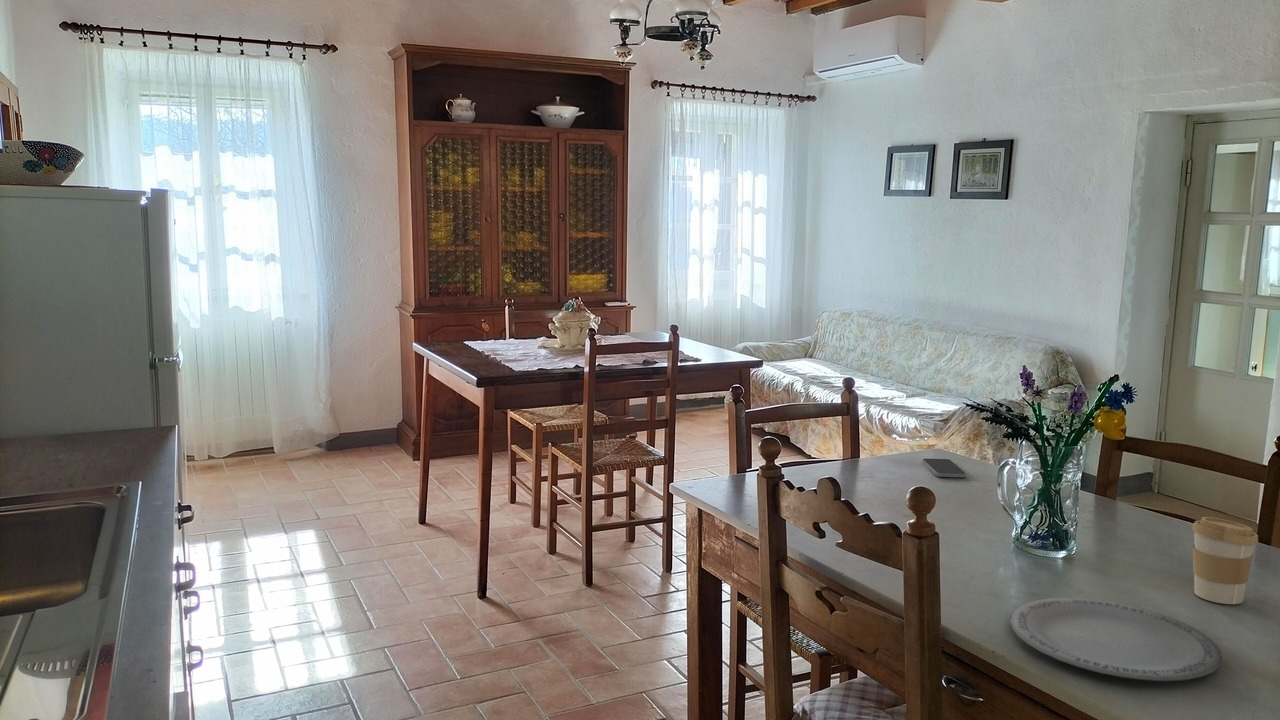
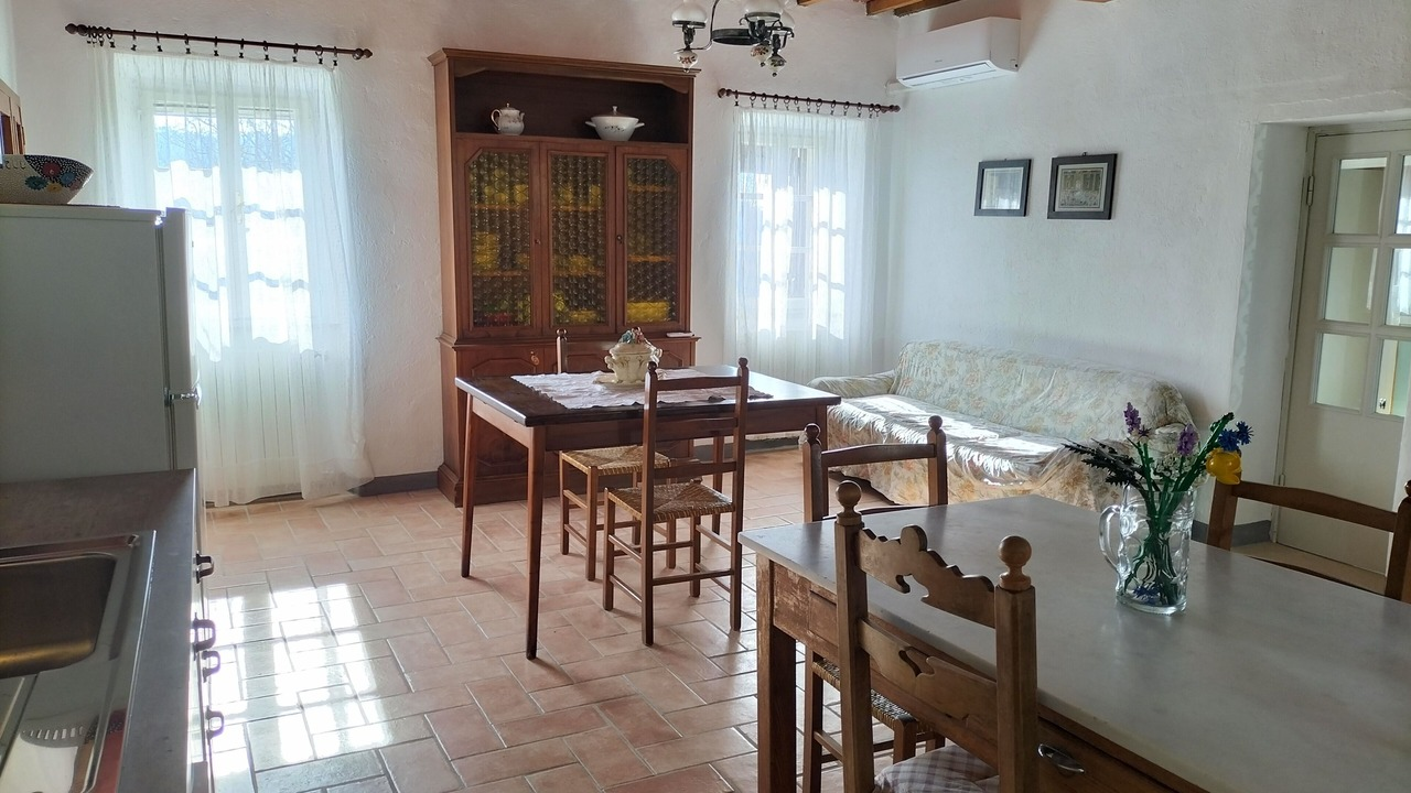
- smartphone (943, 467)
- plate (1111, 638)
- coffee cup (1222, 558)
